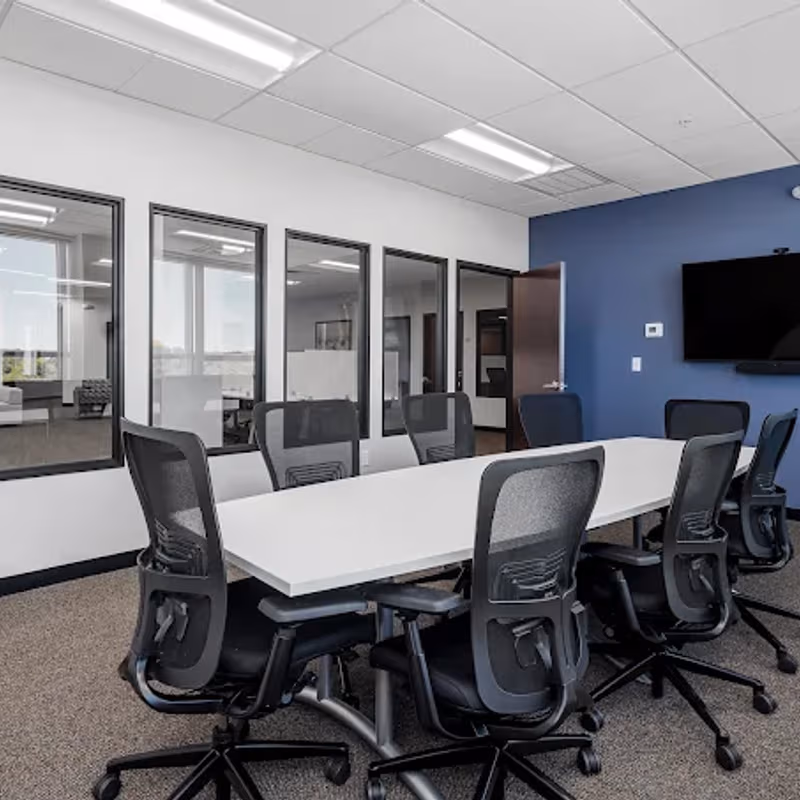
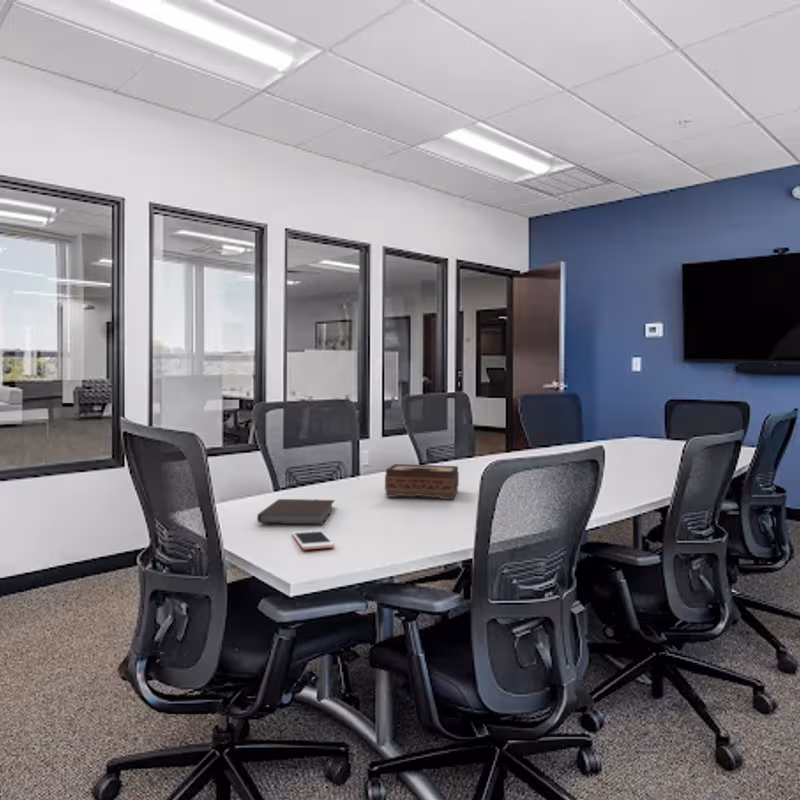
+ tissue box (422, 480)
+ cell phone (312, 539)
+ notebook (298, 510)
